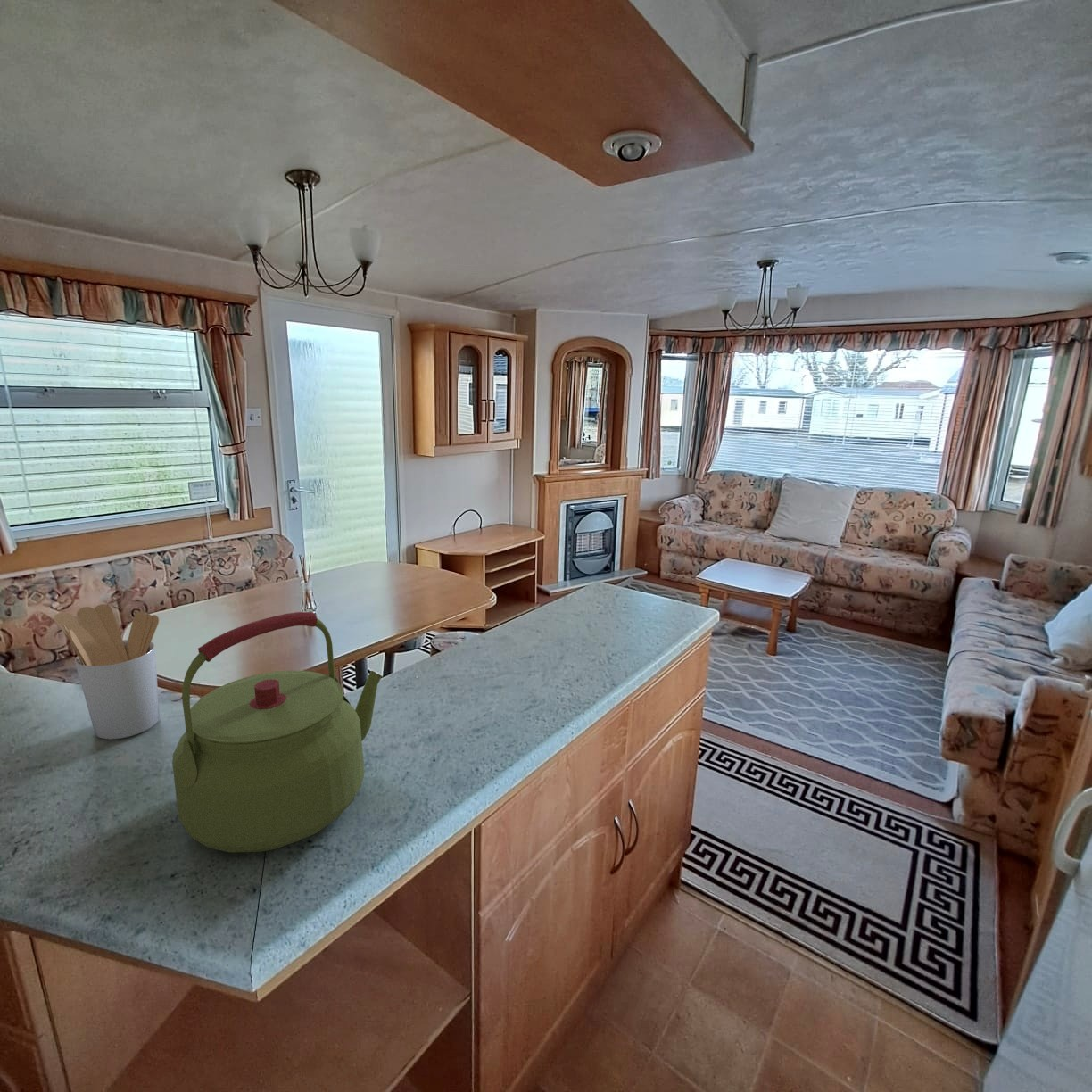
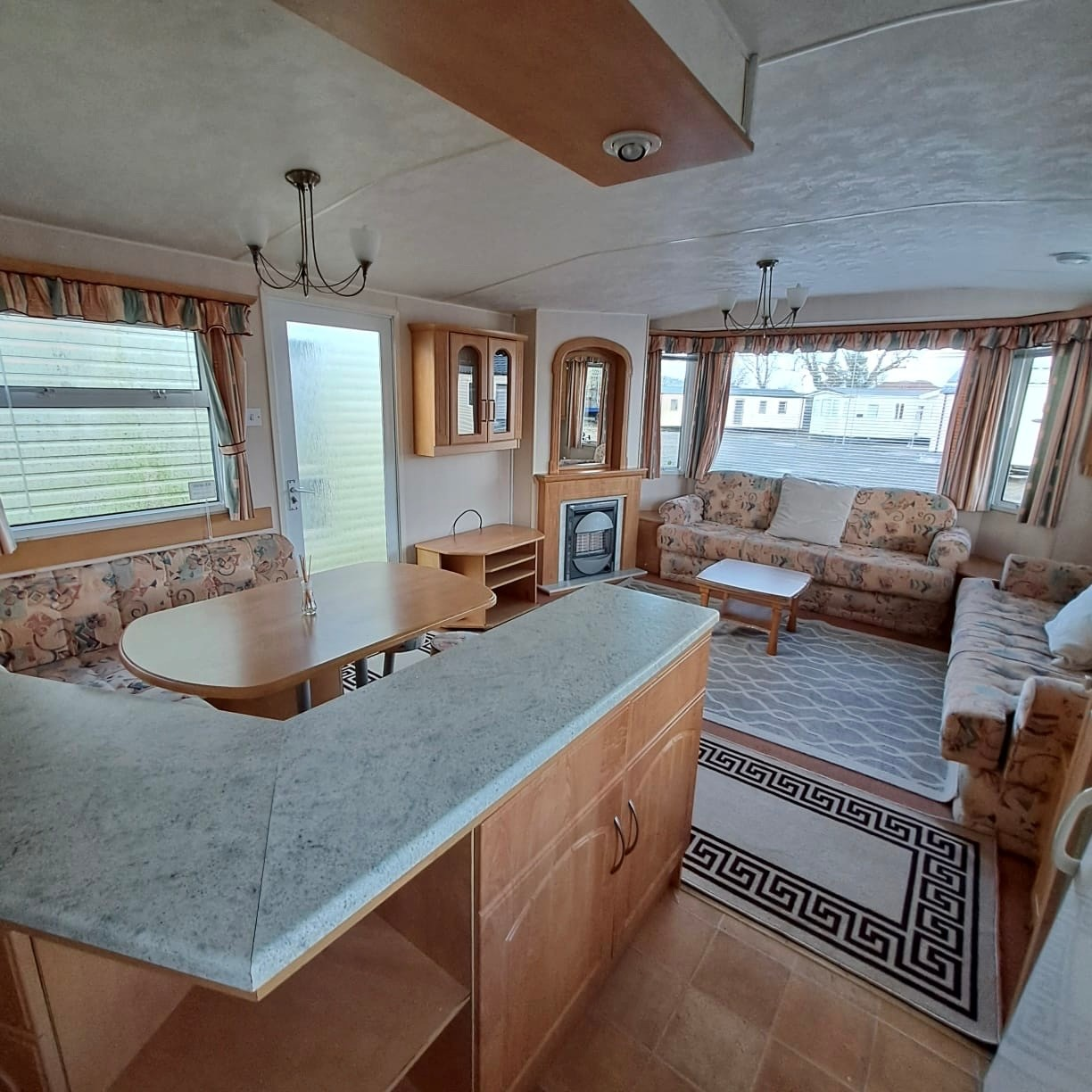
- kettle (293, 704)
- utensil holder (109, 666)
